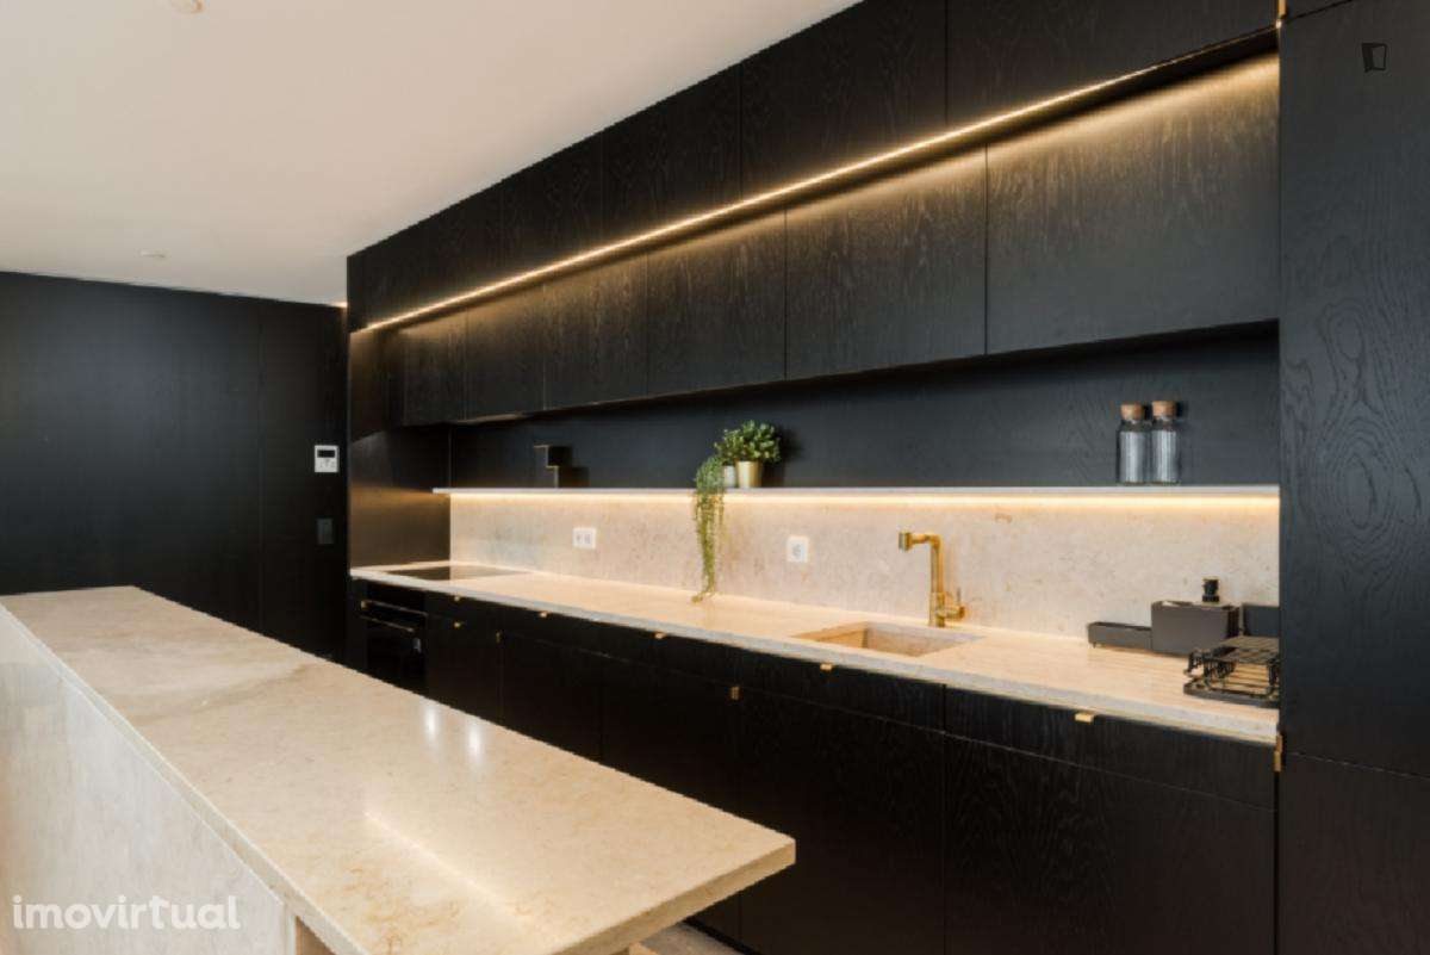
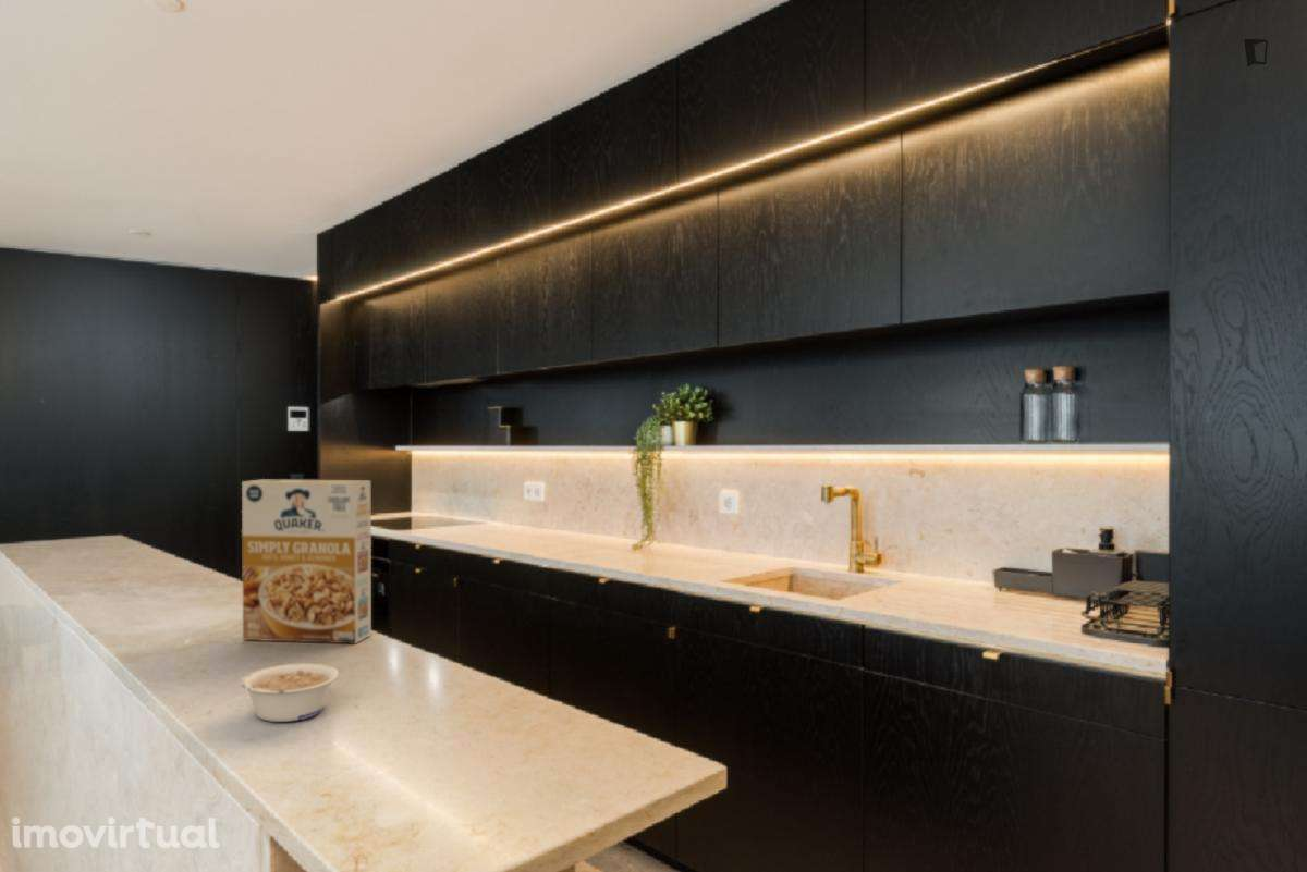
+ cereal box (307, 558)
+ legume (292, 690)
